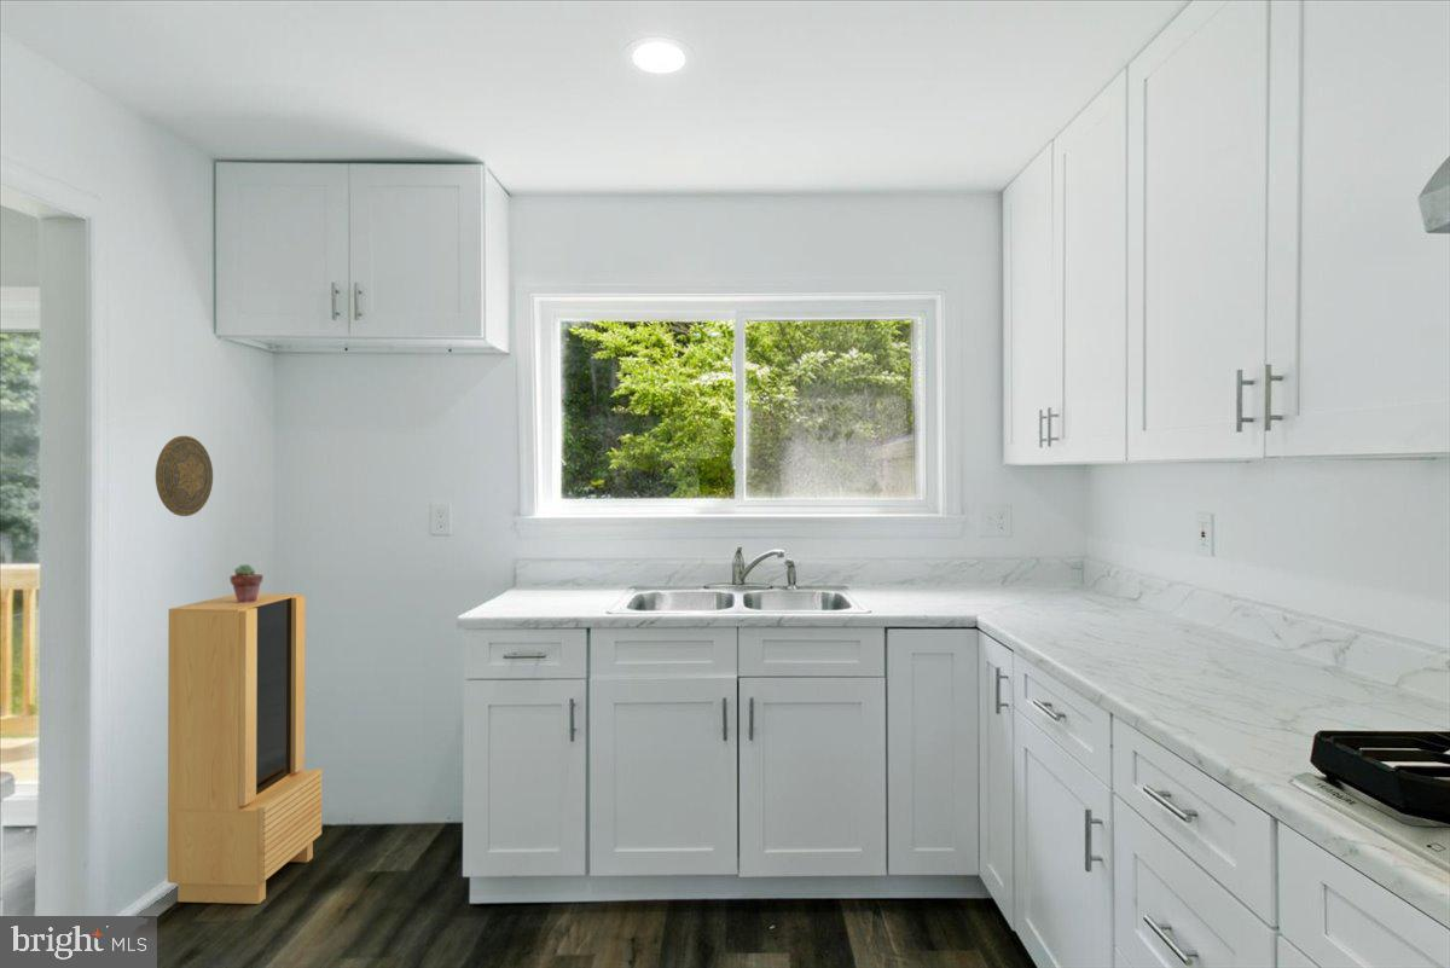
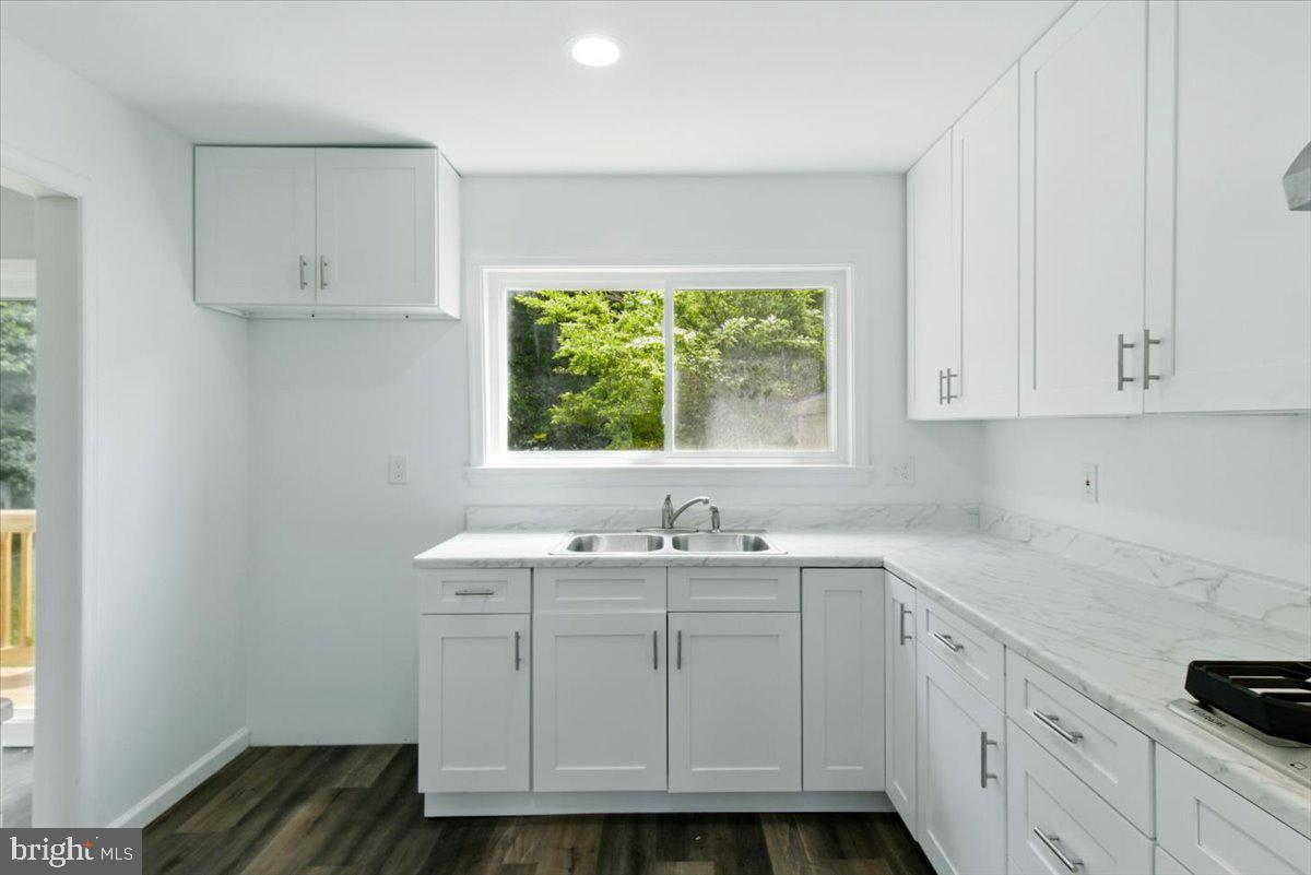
- storage cabinet (249, 740)
- potted succulent (246, 581)
- decorative plate (188, 475)
